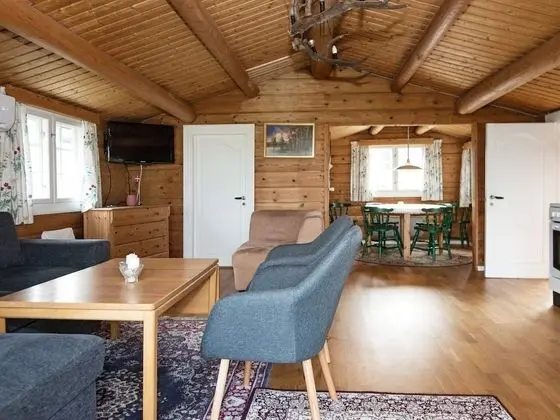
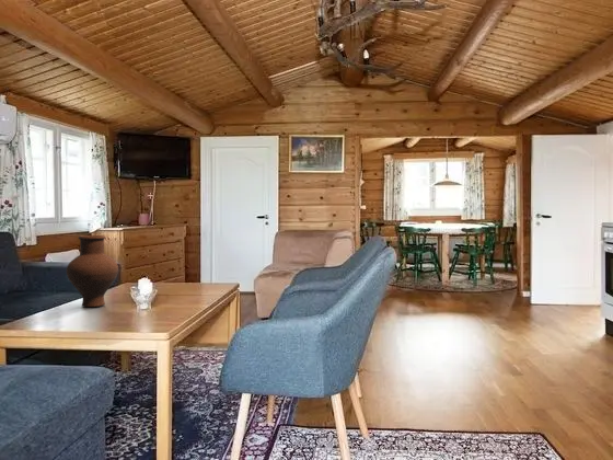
+ vase (92, 271)
